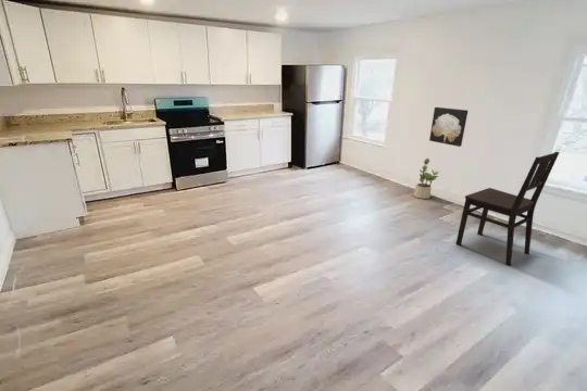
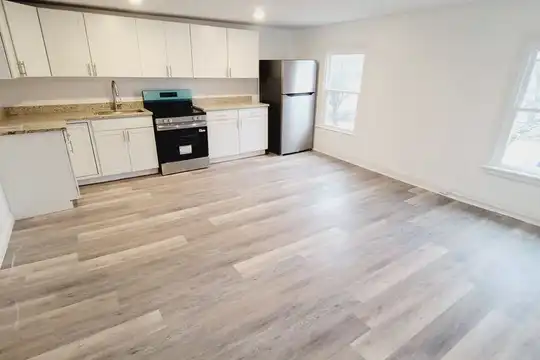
- dining chair (503, 201)
- wall art (447, 126)
- potted plant (427, 177)
